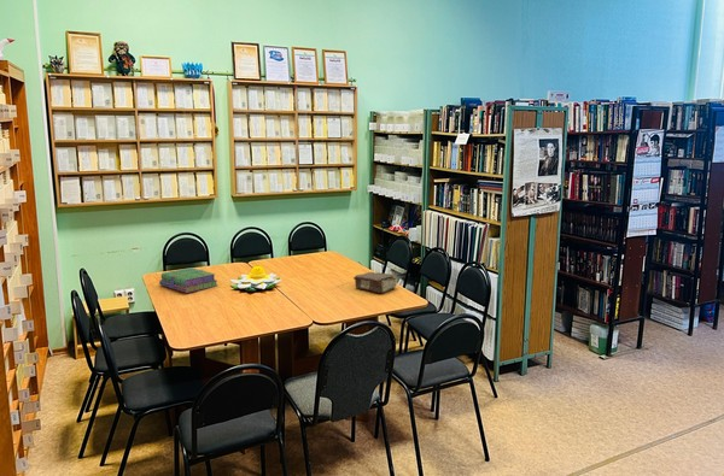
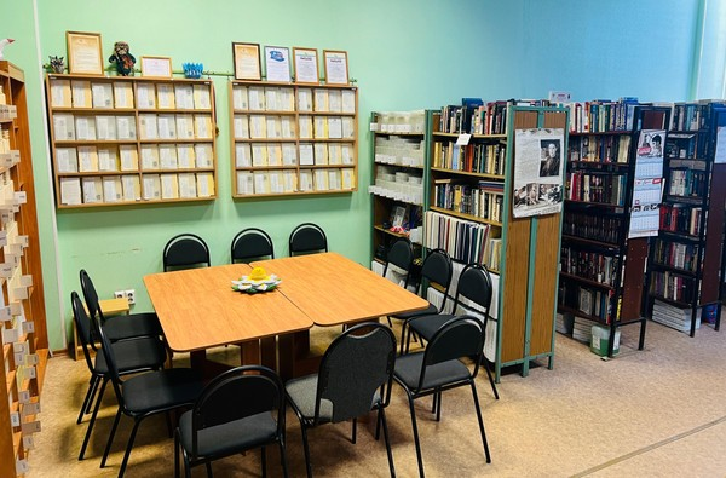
- book (375, 281)
- stack of books (188, 280)
